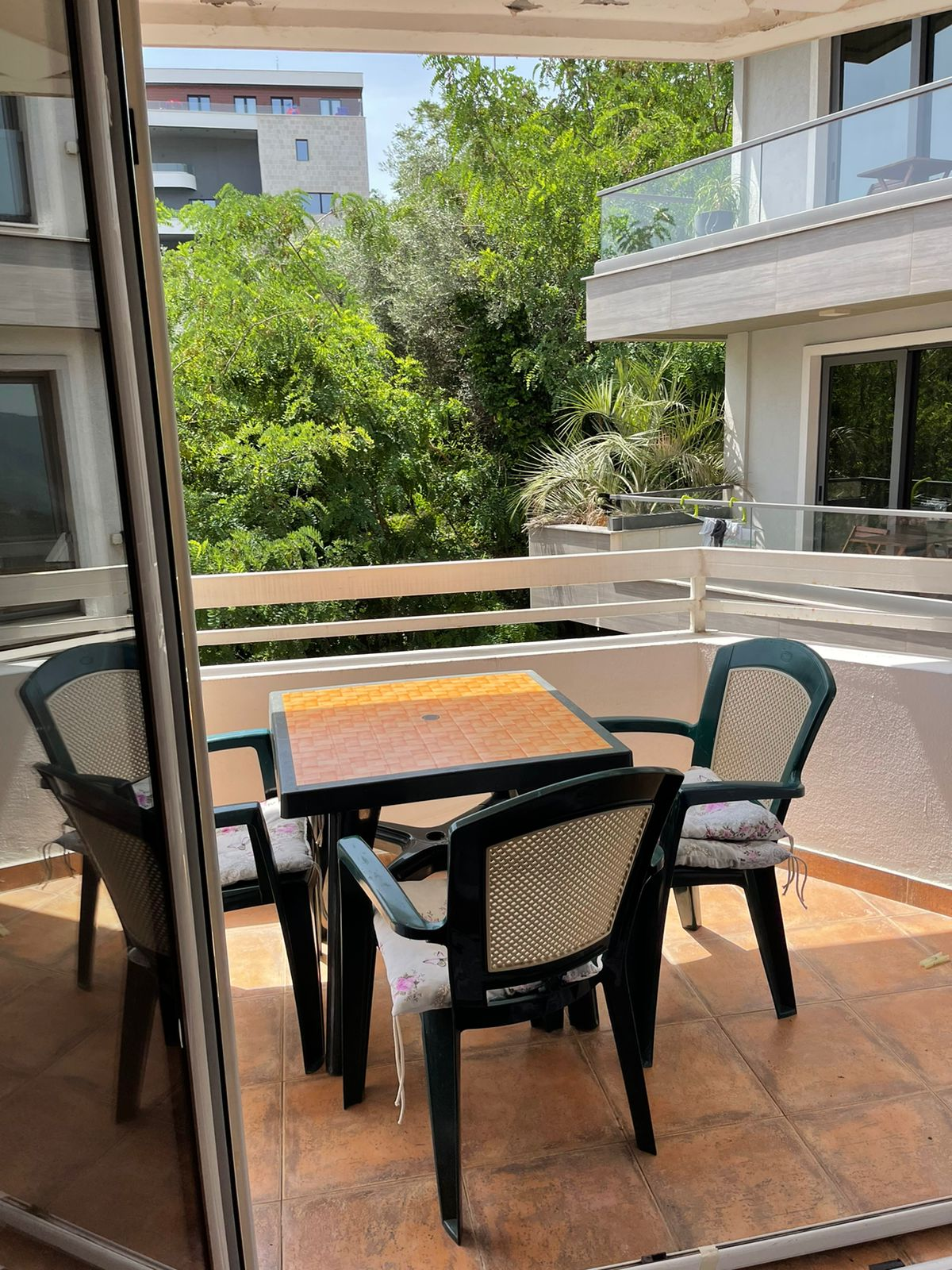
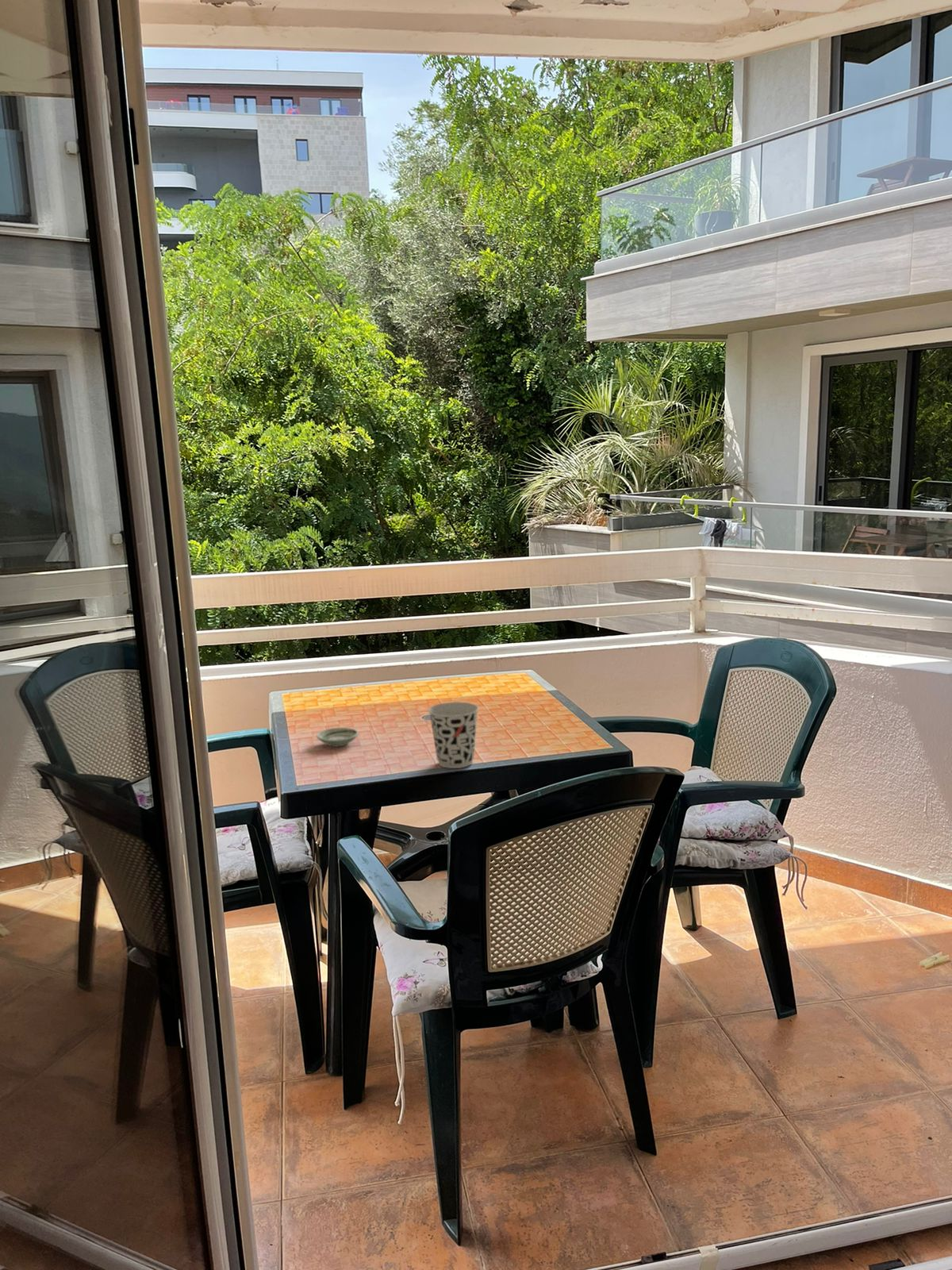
+ saucer (337, 738)
+ cup (454, 736)
